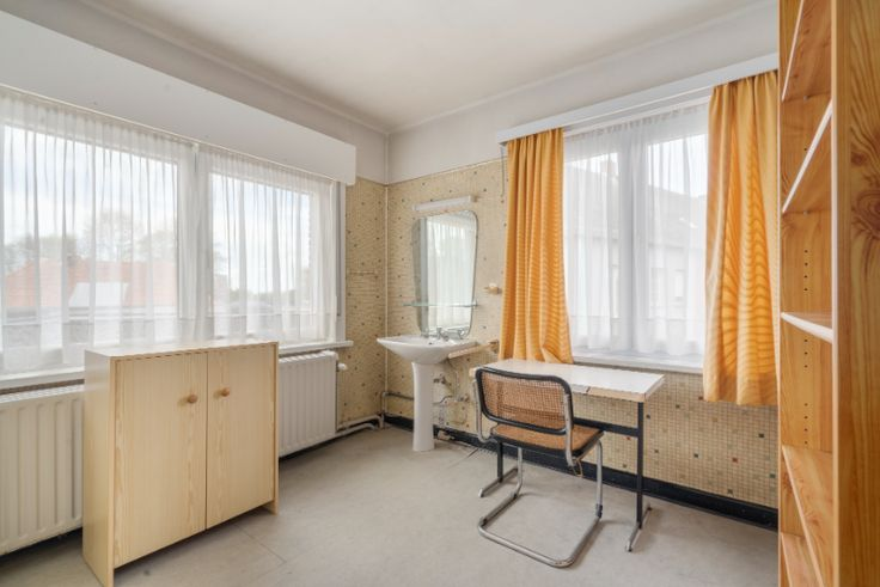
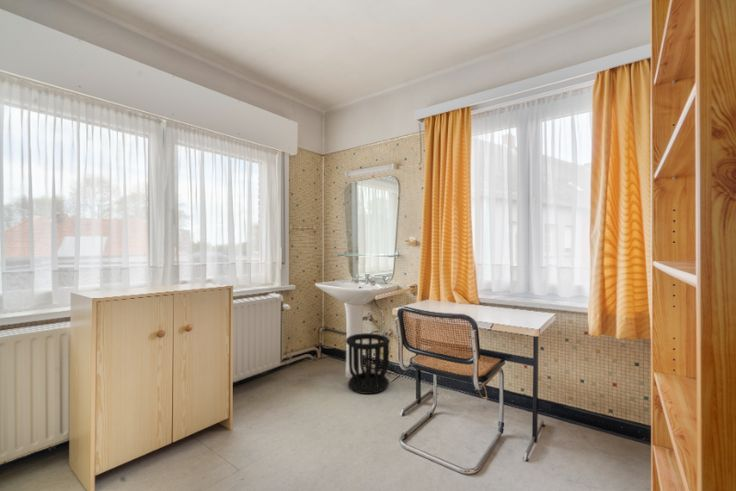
+ wastebasket (368, 361)
